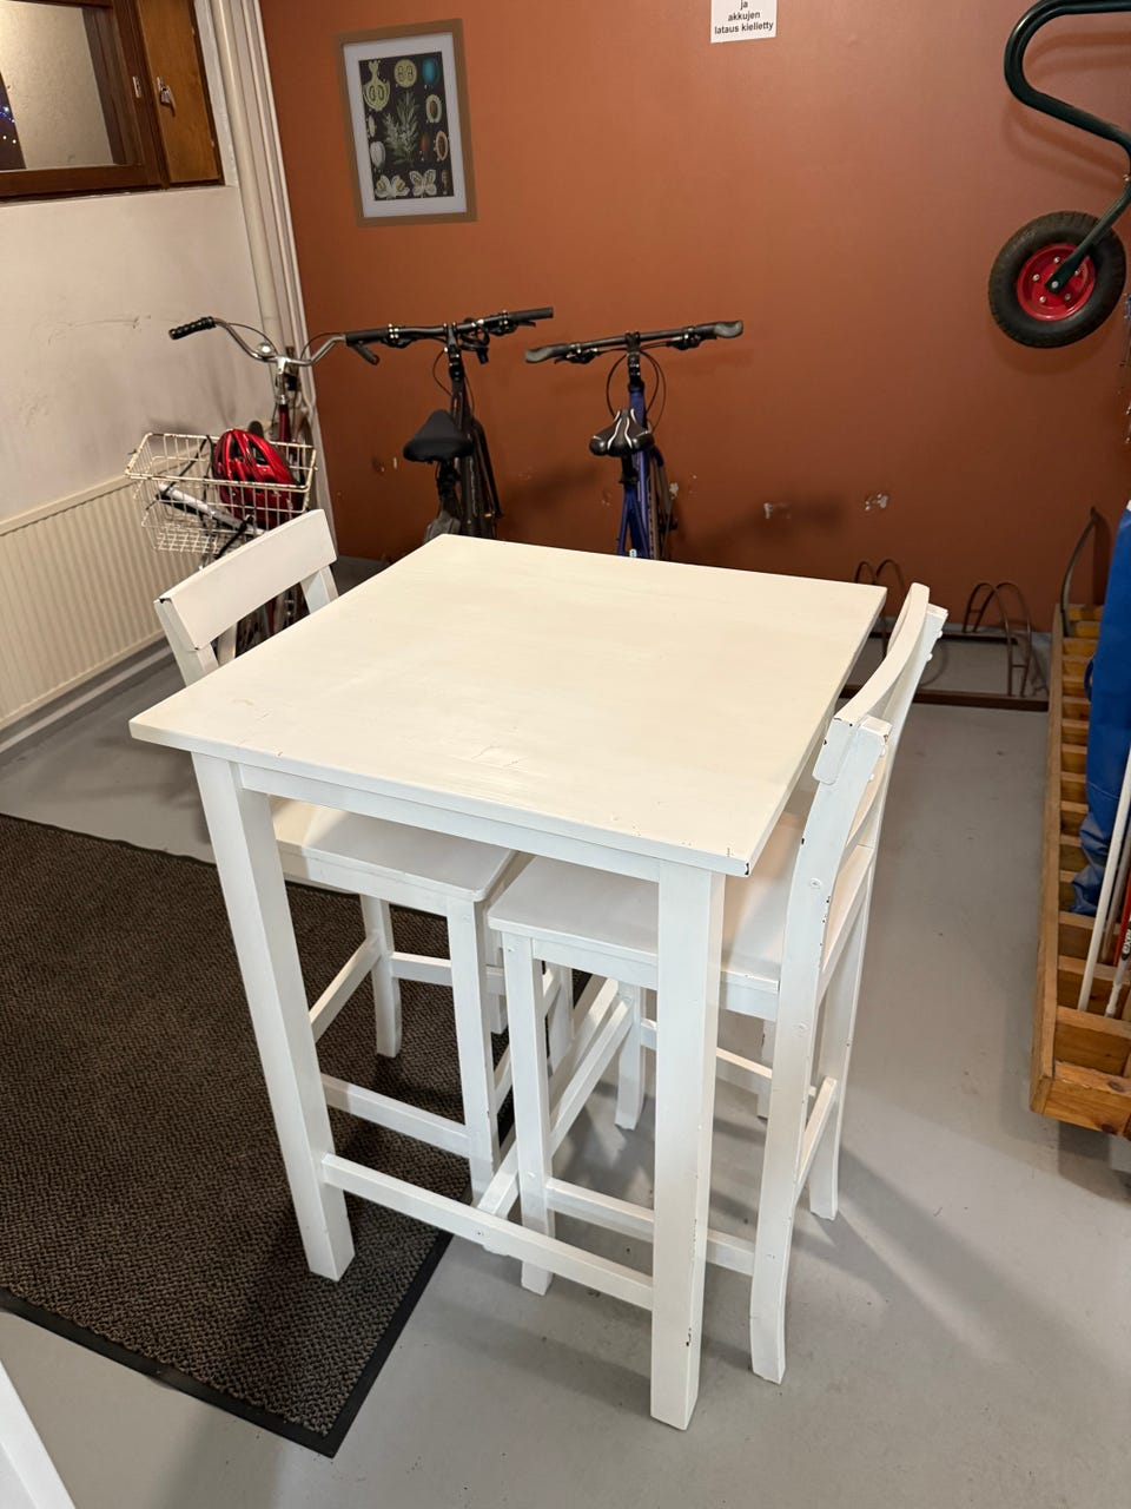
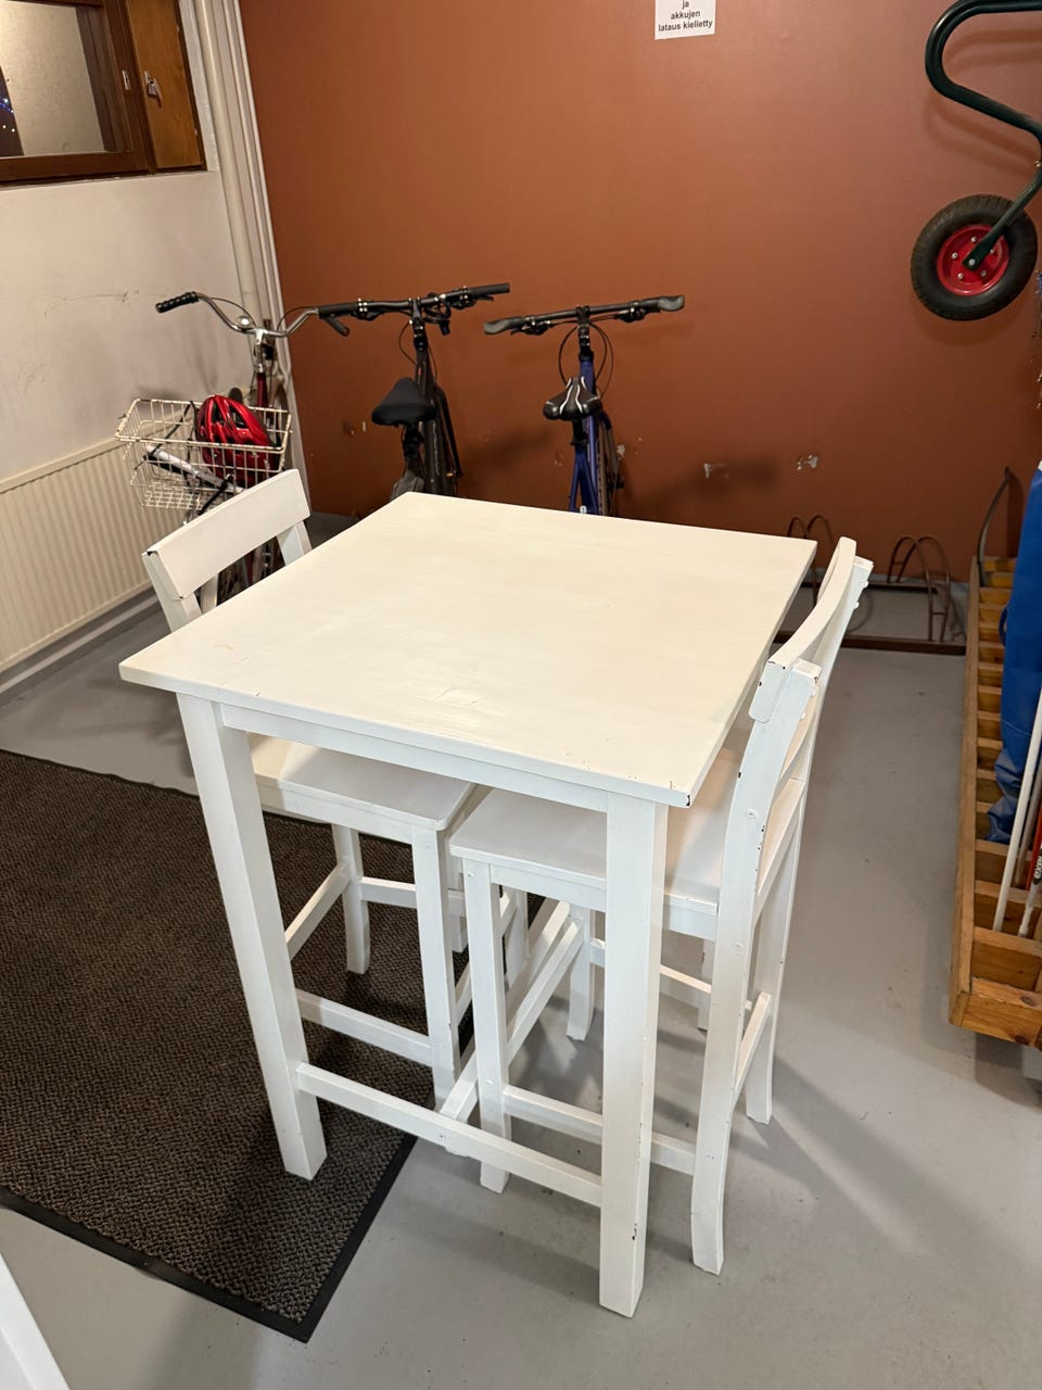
- wall art (405, 128)
